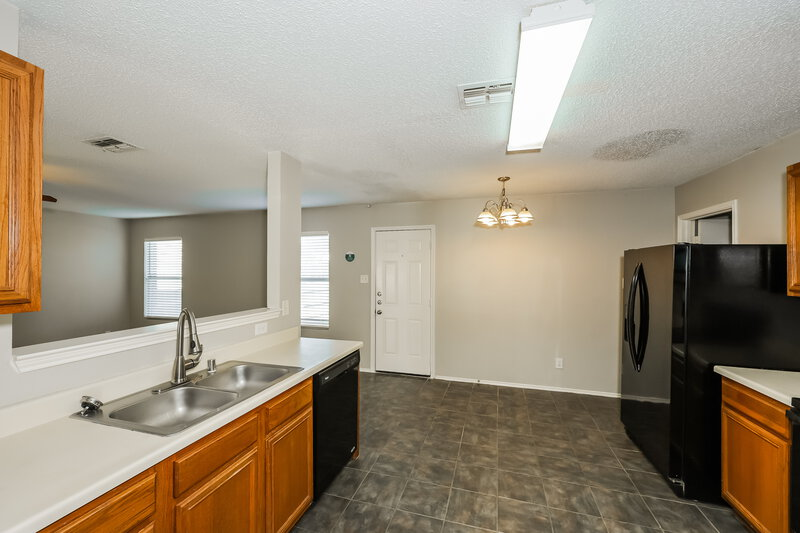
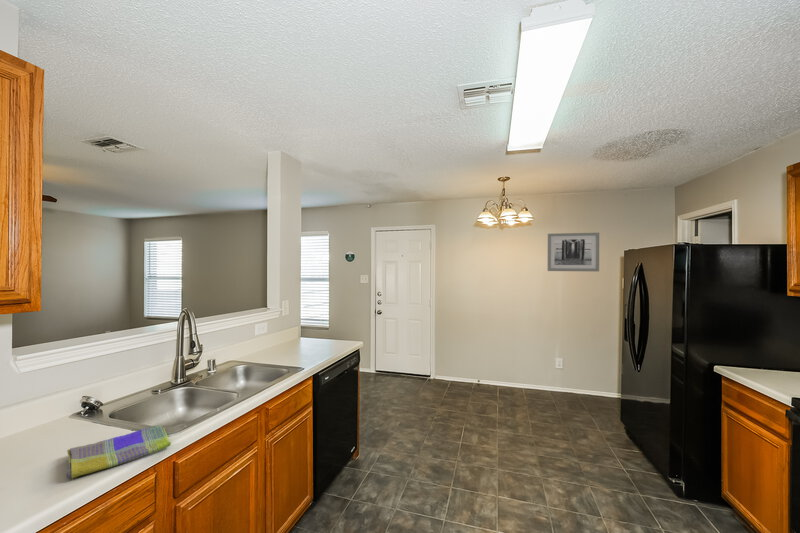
+ dish towel (120, 448)
+ wall art (572, 252)
